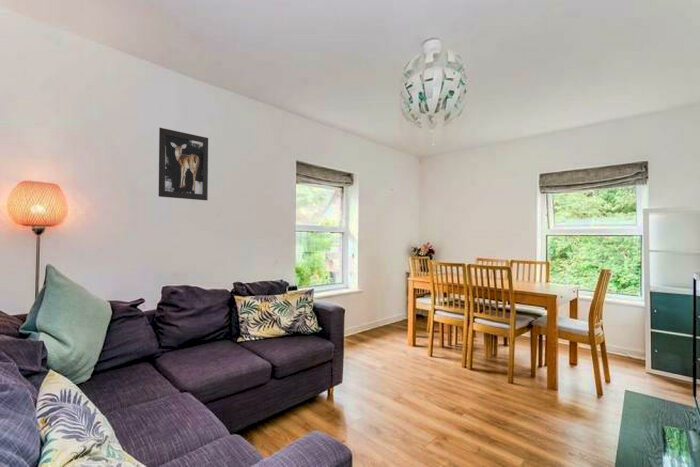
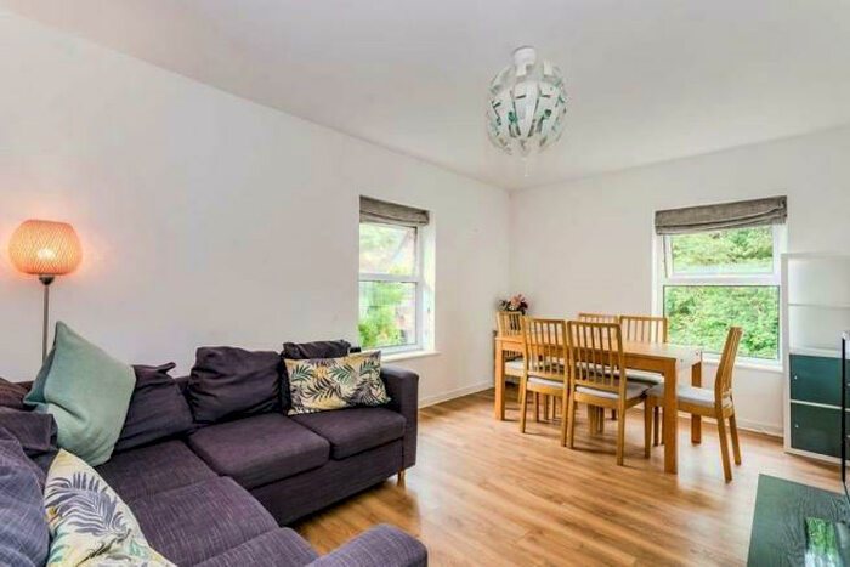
- wall art (184, 165)
